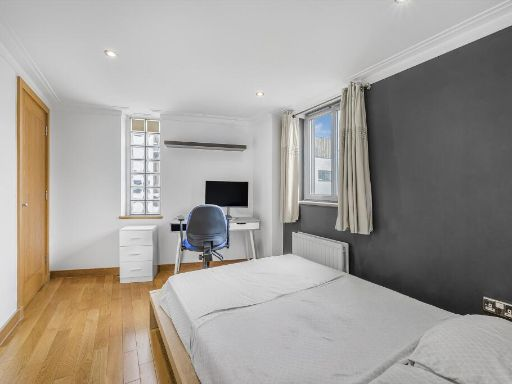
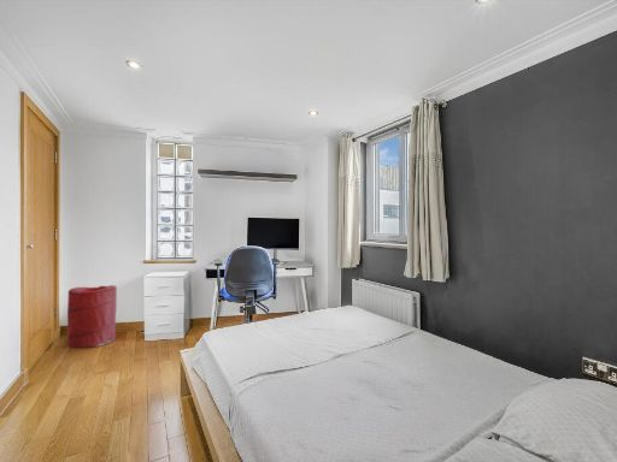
+ laundry hamper (93, 313)
